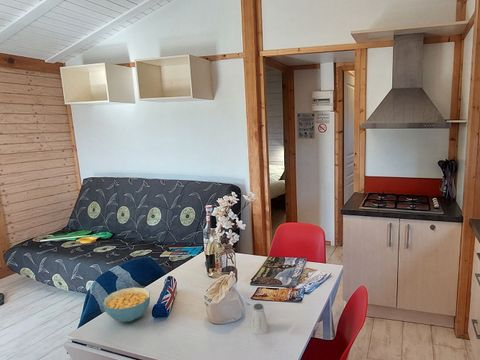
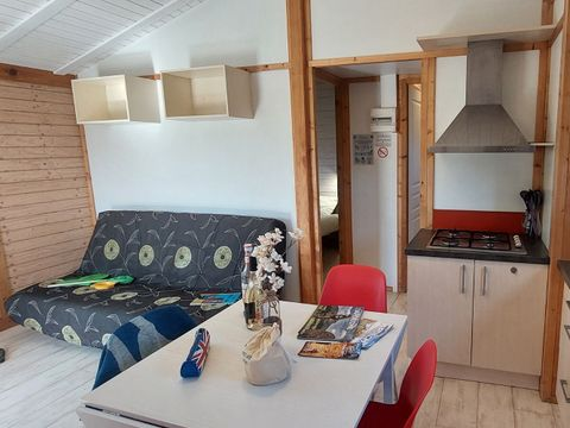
- saltshaker (258, 317)
- cereal bowl (128, 307)
